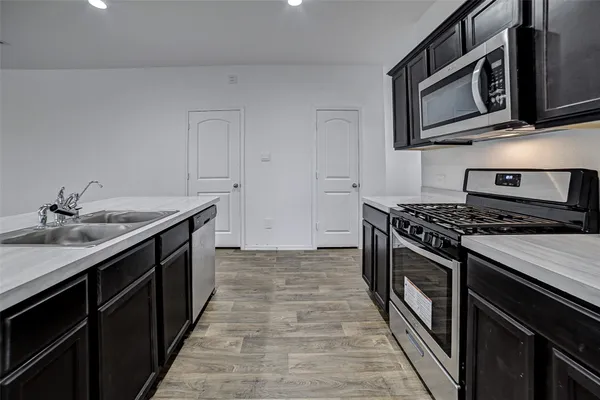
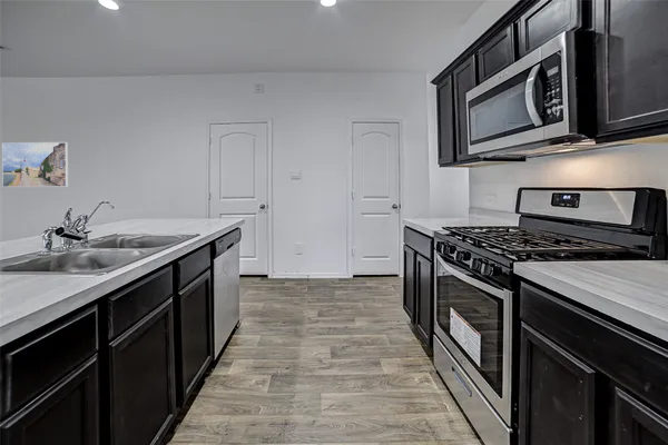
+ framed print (35, 165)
